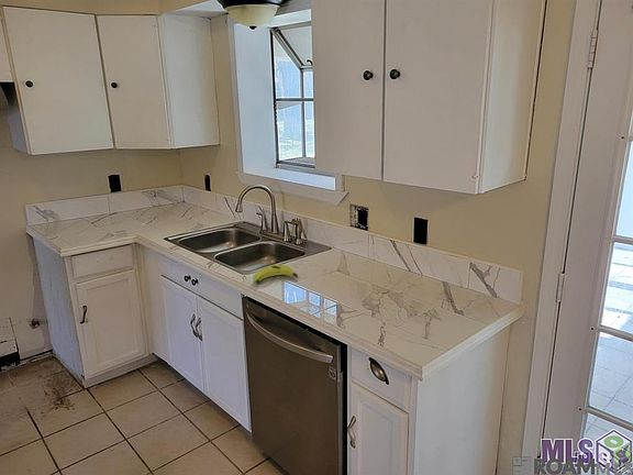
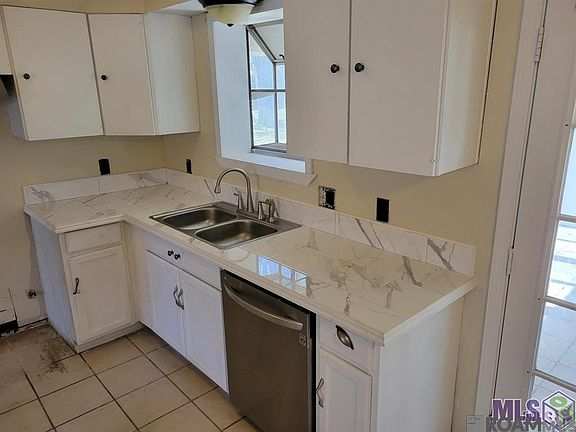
- banana (275, 274)
